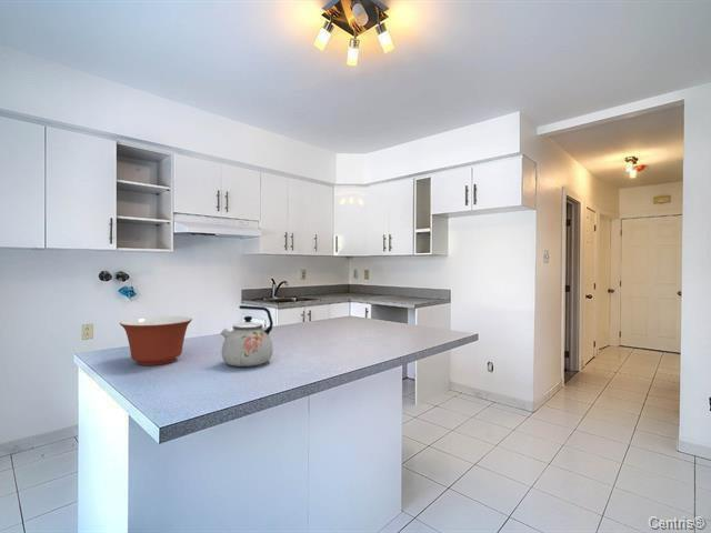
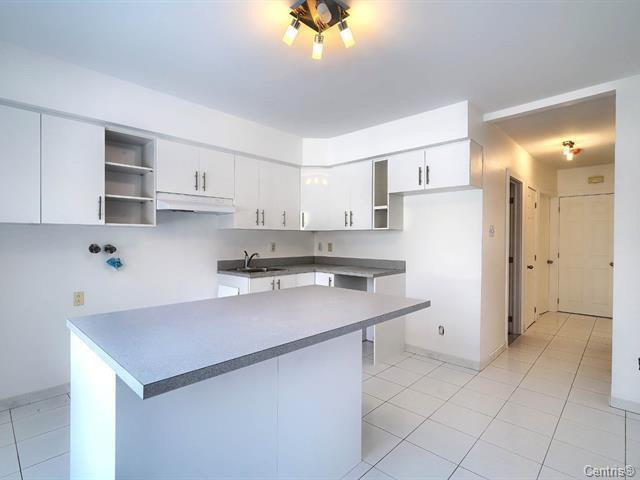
- kettle (247, 334)
- mixing bowl (157, 340)
